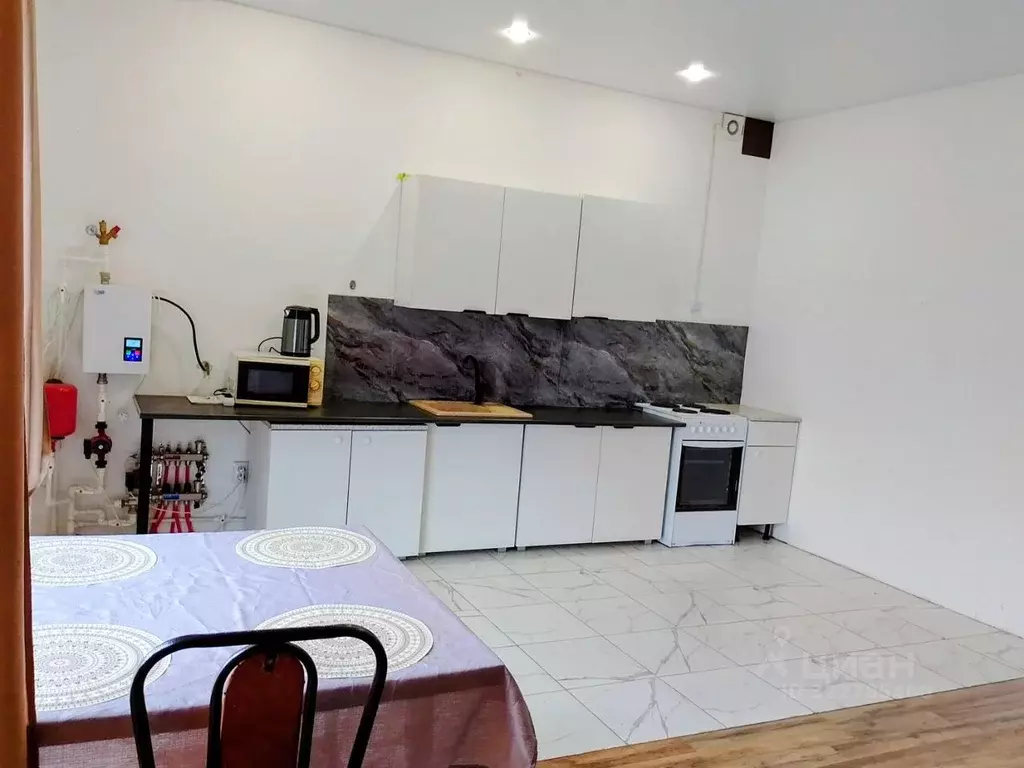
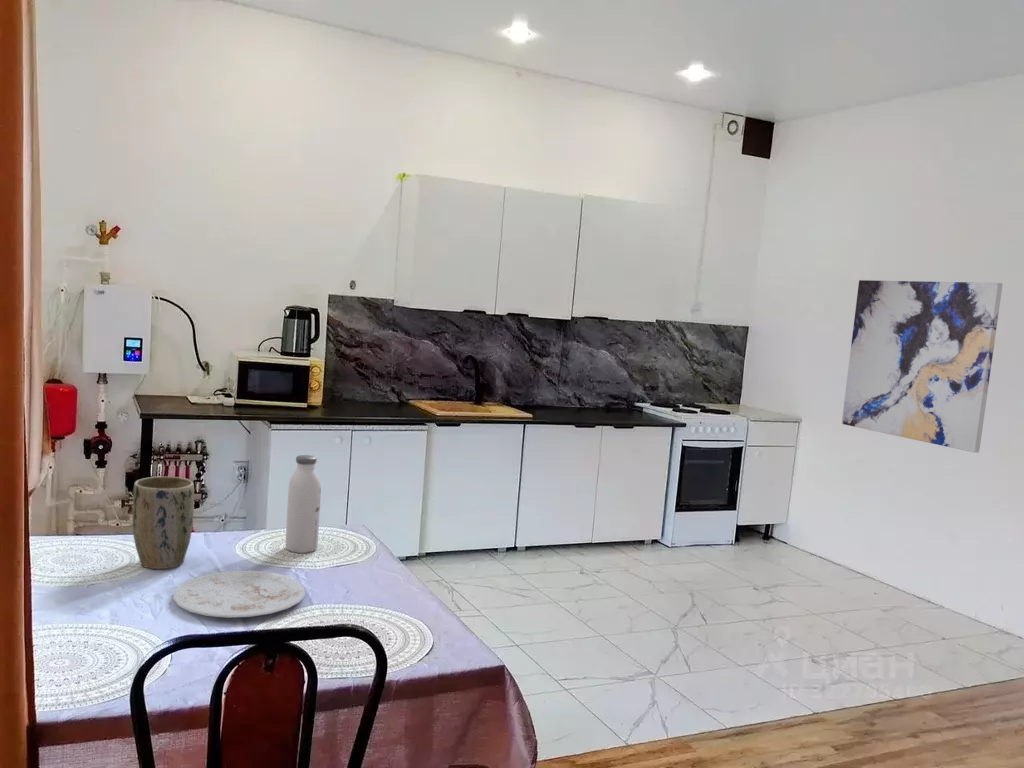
+ plant pot (163, 522)
+ wall art (914, 360)
+ water bottle (304, 502)
+ plate (240, 594)
